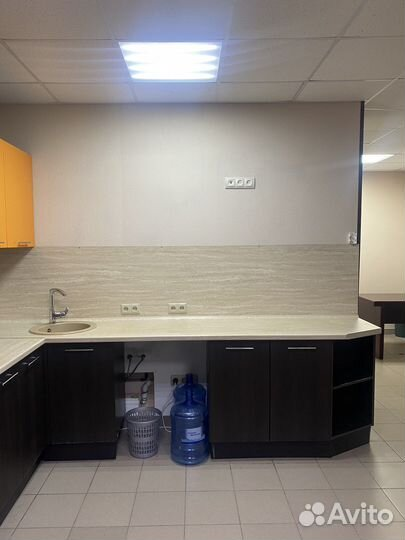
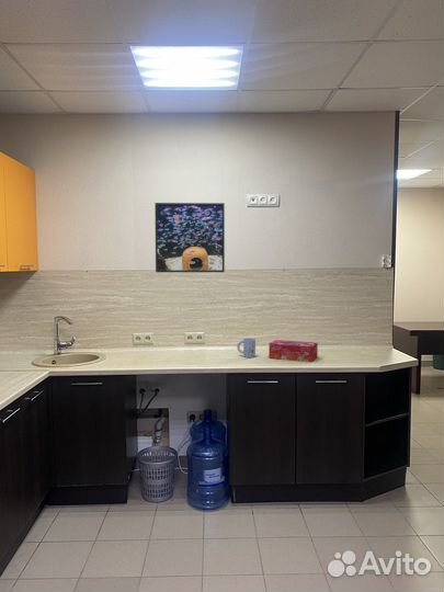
+ tissue box (293, 350)
+ mug (247, 348)
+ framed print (190, 237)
